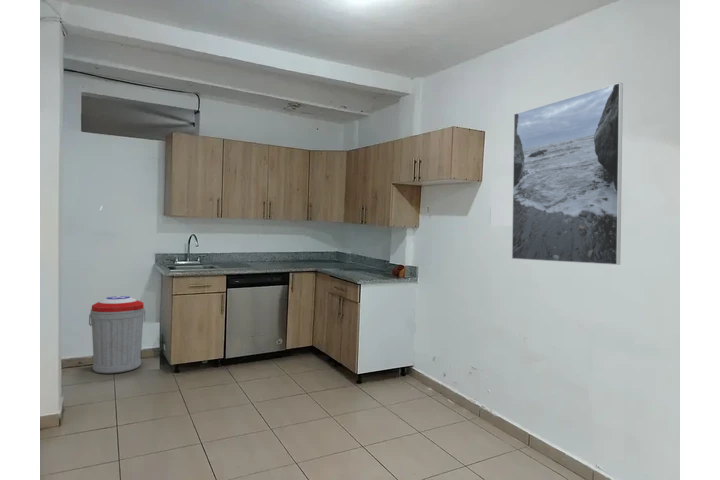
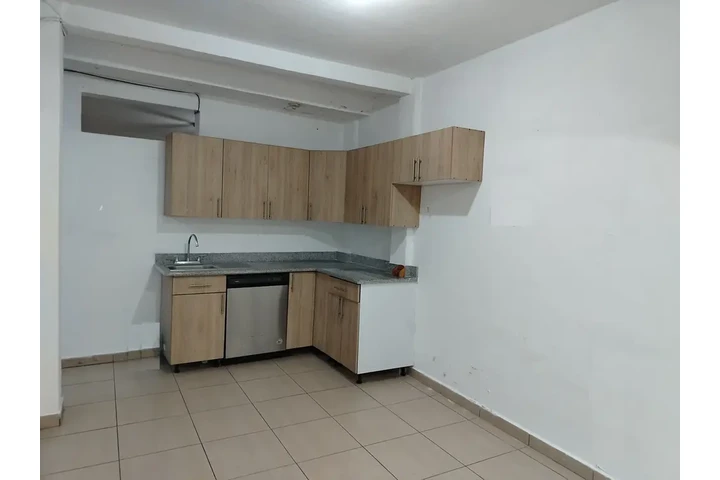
- trash can (117, 332)
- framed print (561, 181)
